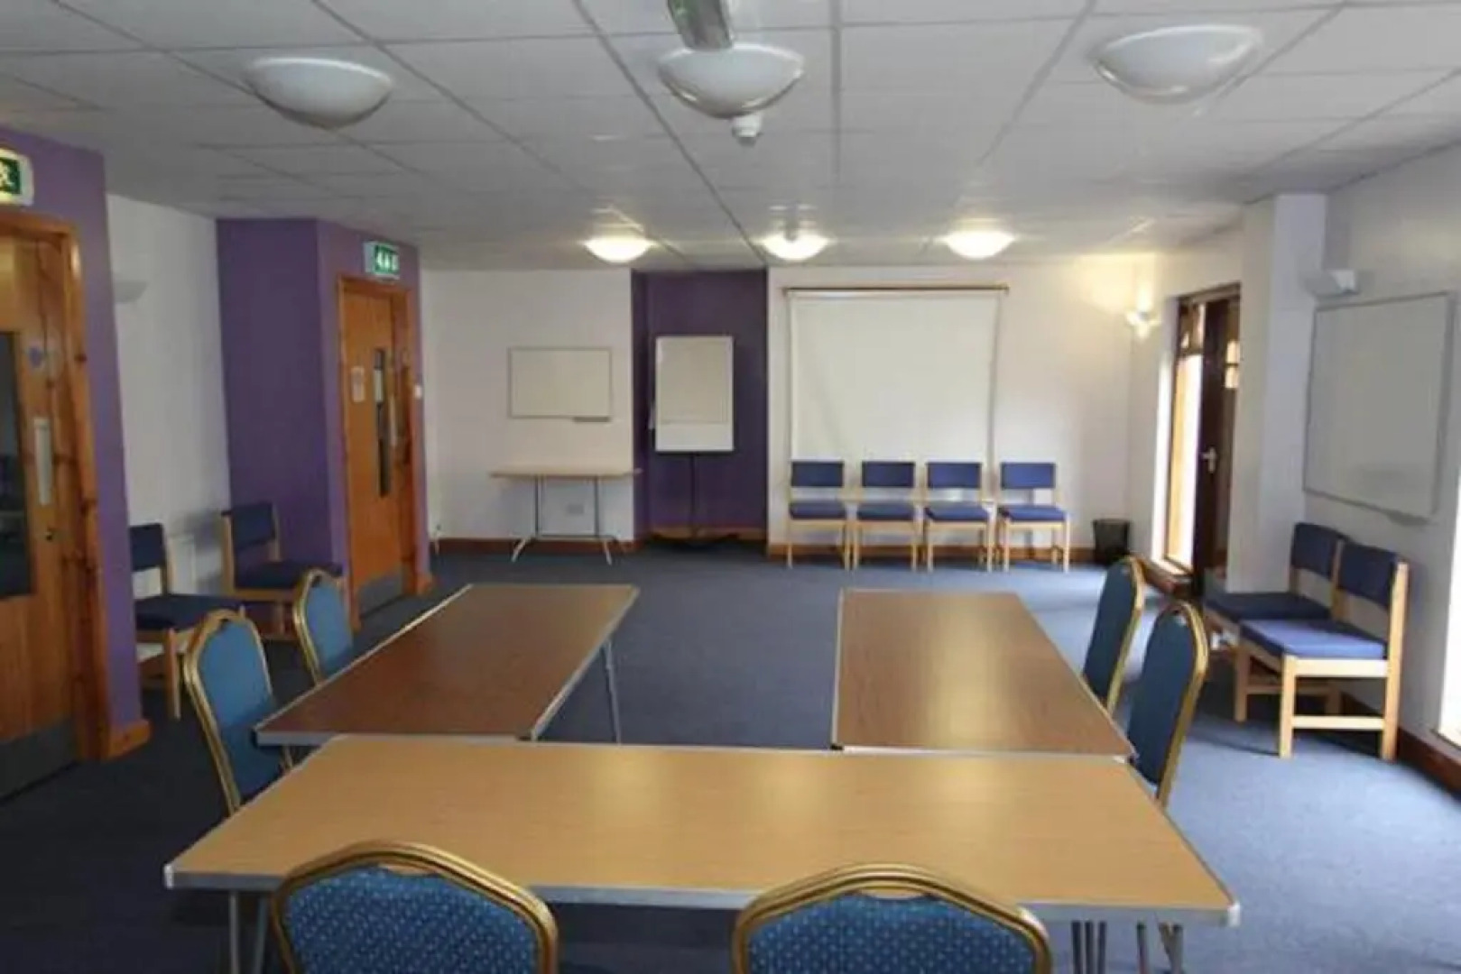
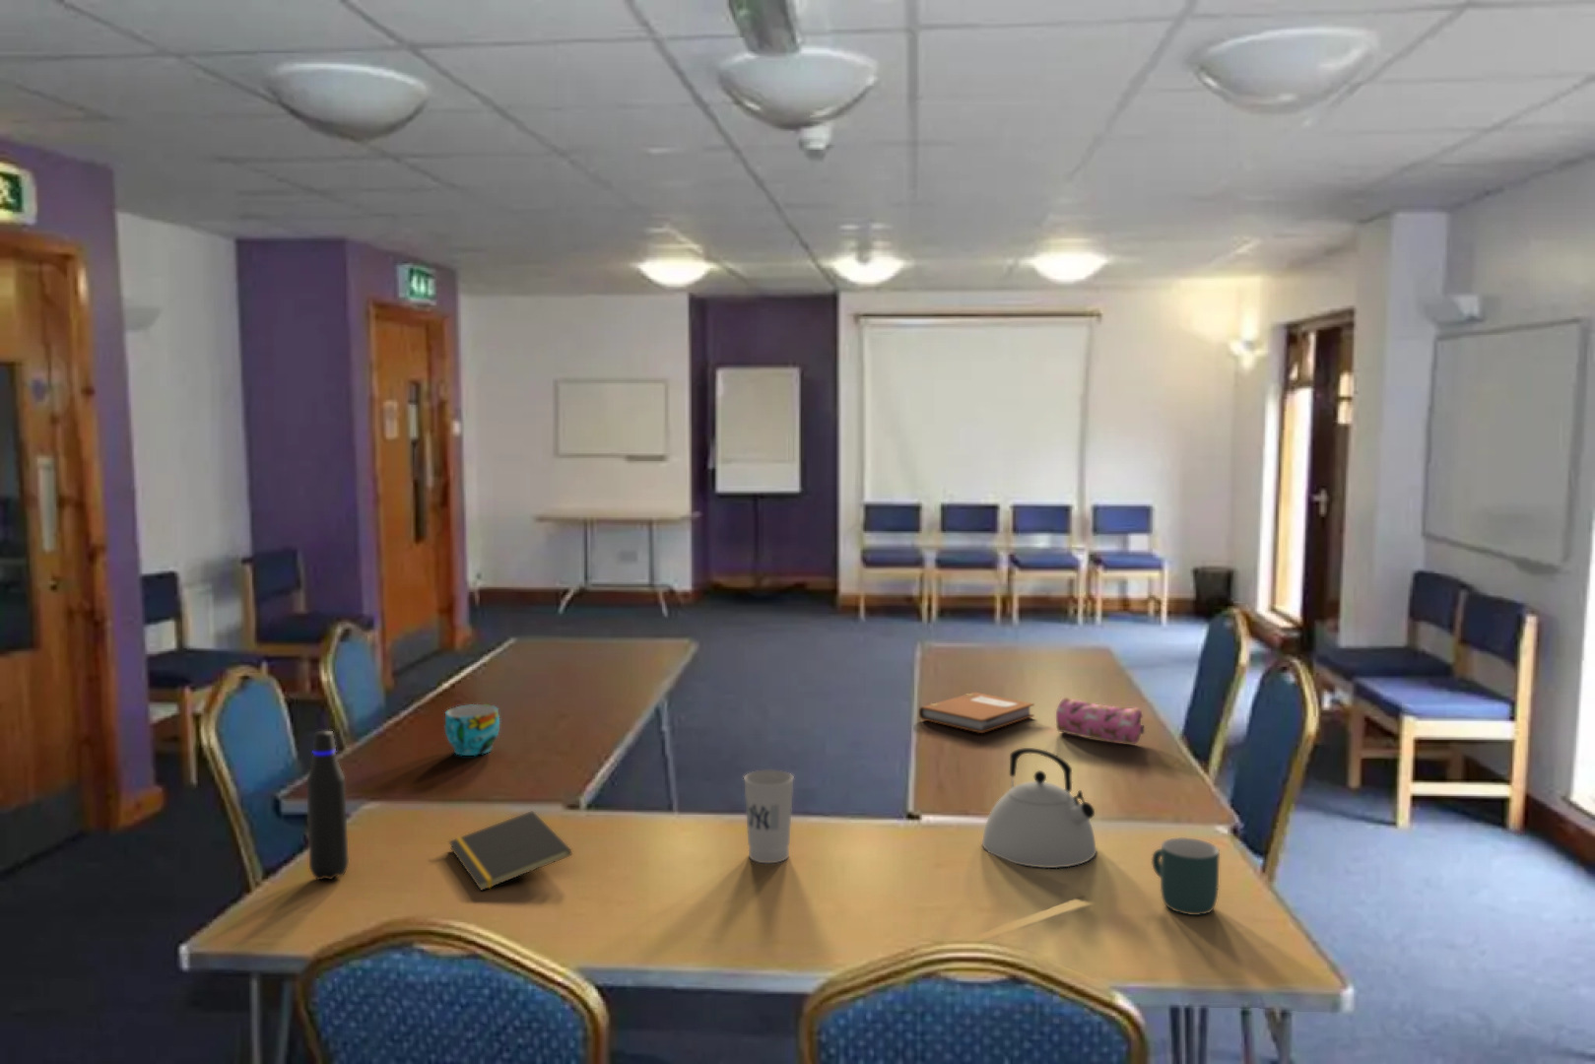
+ notebook (977, 710)
+ mug (1179, 874)
+ water bottle (327, 805)
+ cup (768, 817)
+ cup (470, 730)
+ notepad (508, 848)
+ pencil case (1097, 720)
+ kettle (1042, 799)
